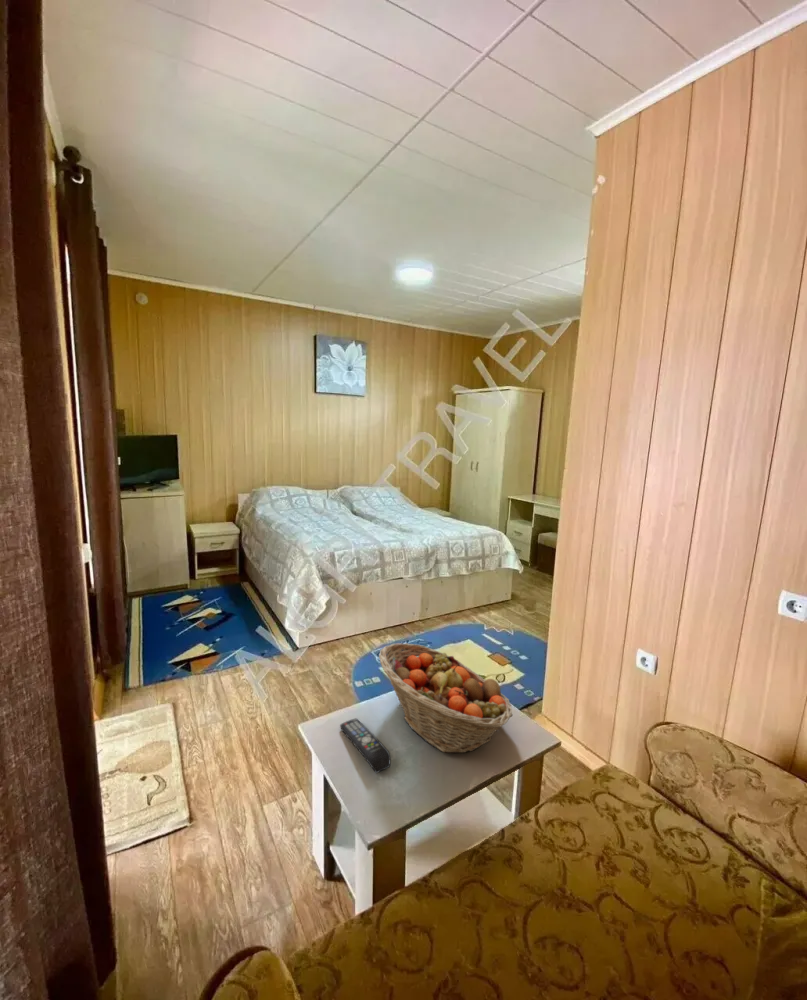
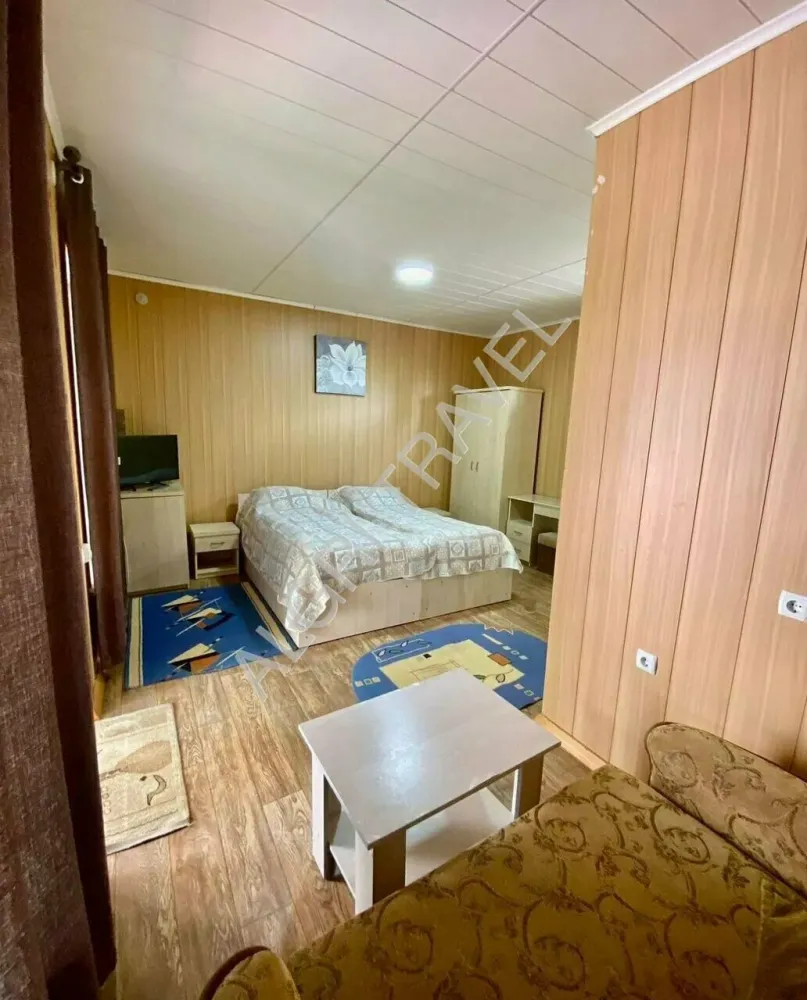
- fruit basket (442, 689)
- remote control (364, 741)
